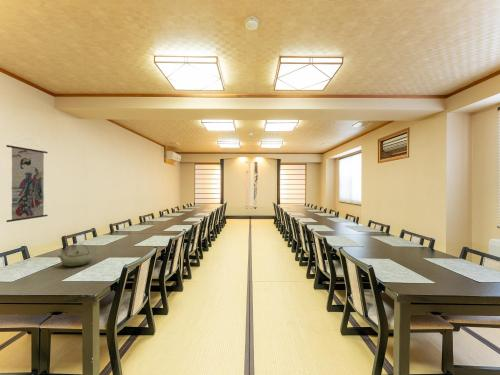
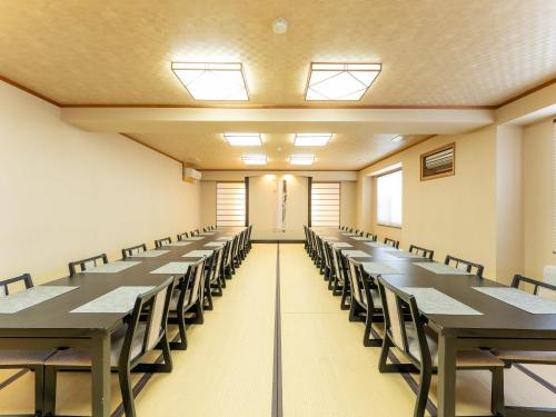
- teapot (75, 253)
- wall scroll (28, 178)
